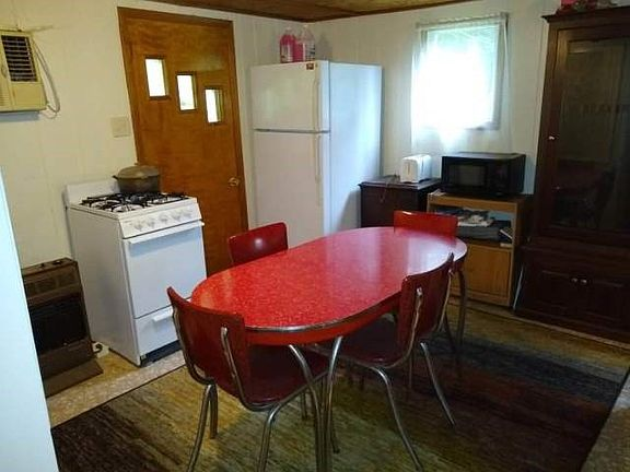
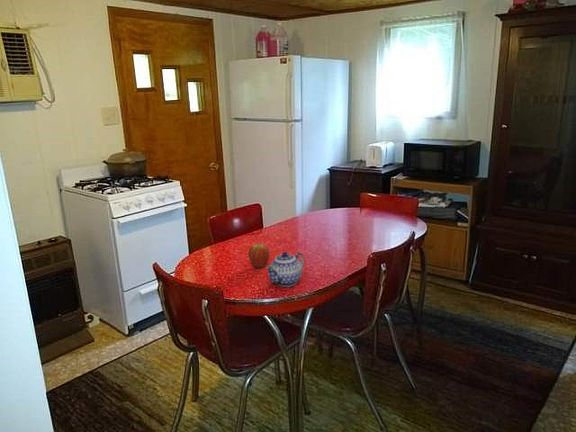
+ teapot (285, 267)
+ fruit (258, 254)
